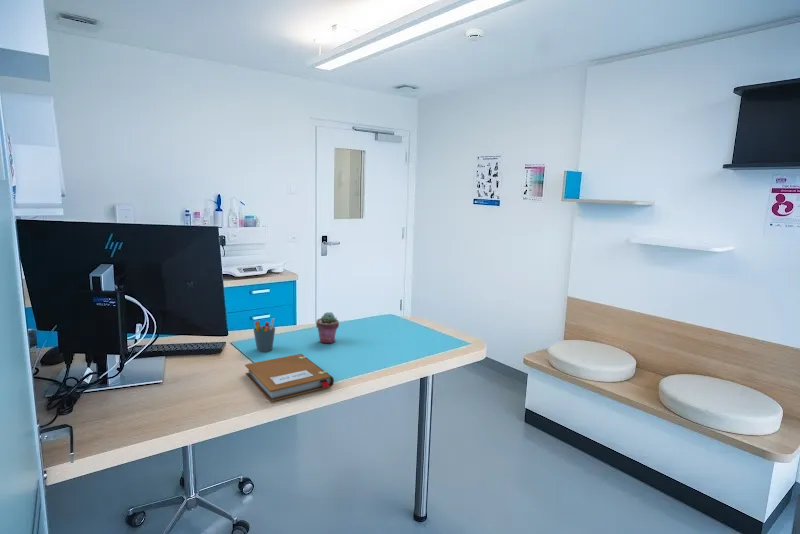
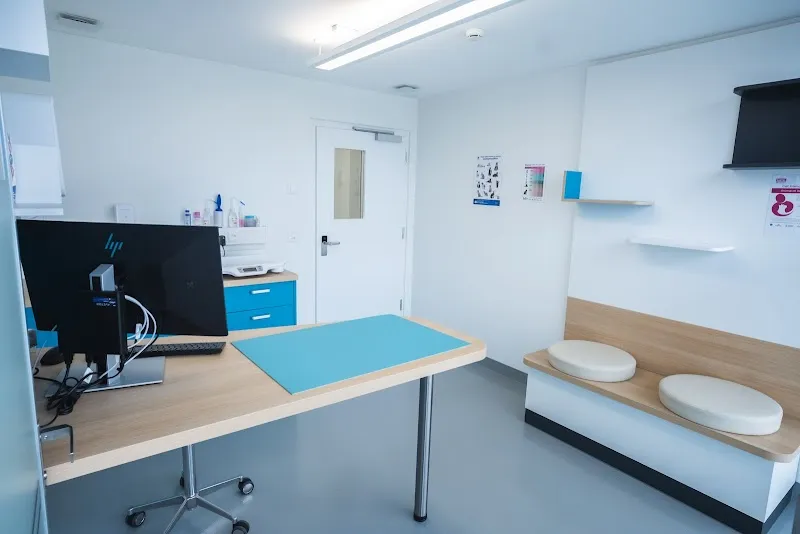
- potted succulent (327, 326)
- pen holder (264, 333)
- notebook (289, 375)
